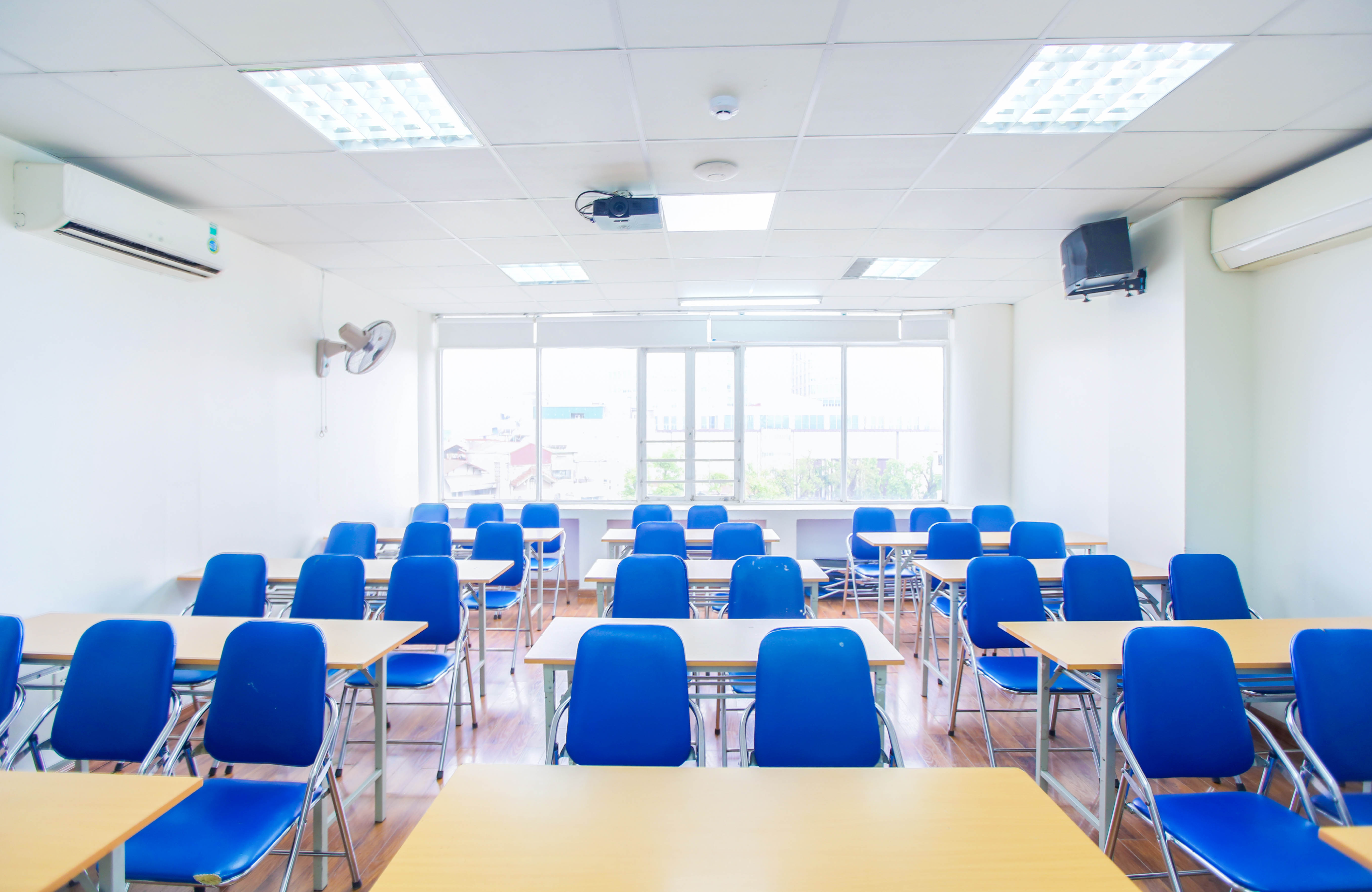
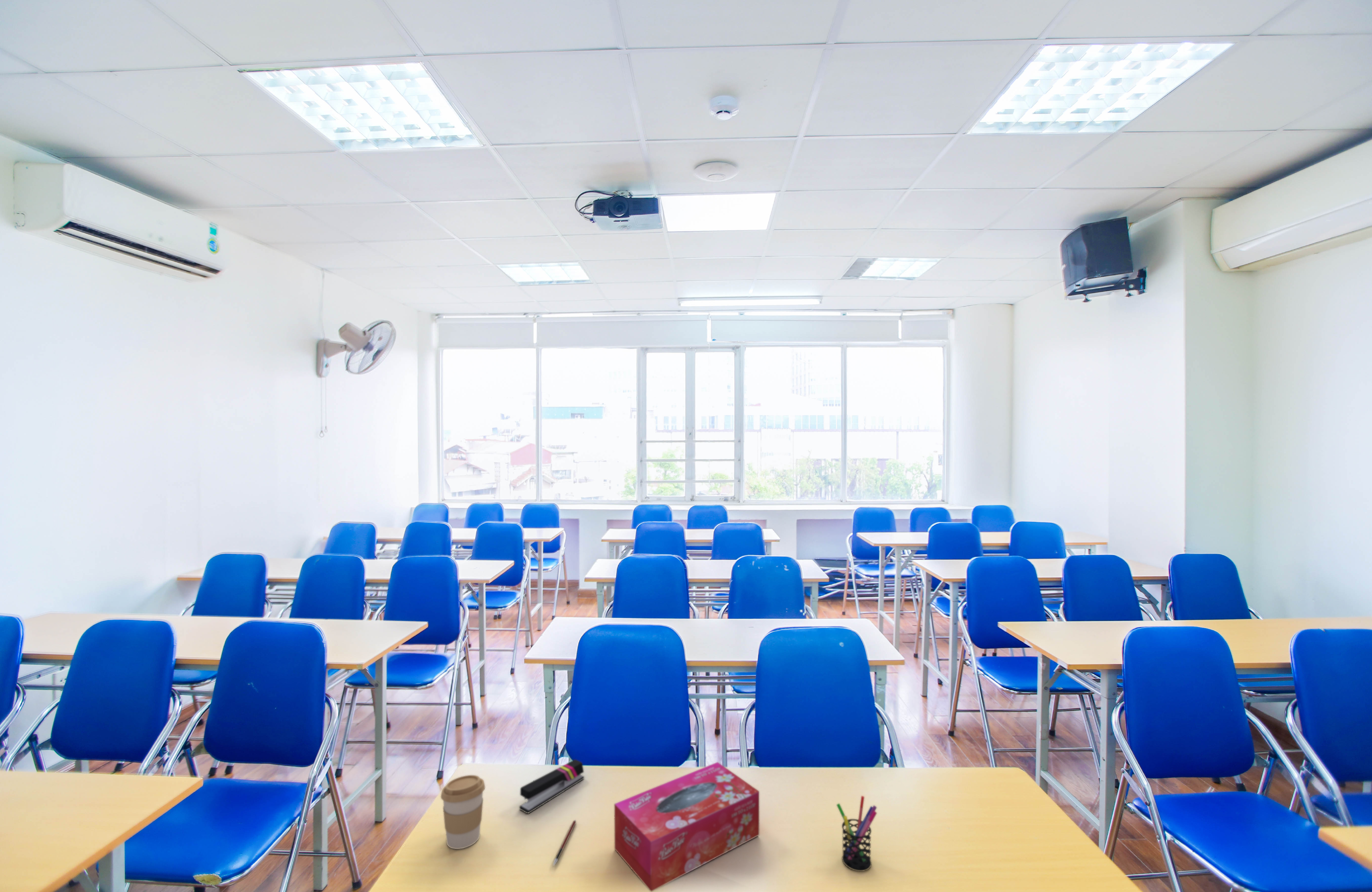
+ pen (565, 842)
+ coffee cup (463, 809)
+ stapler (553, 782)
+ tissue box (688, 819)
+ pen holder (855, 831)
